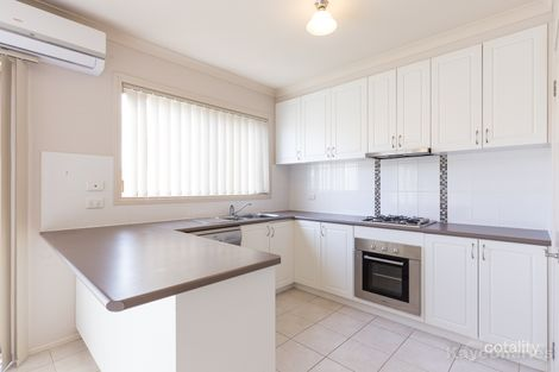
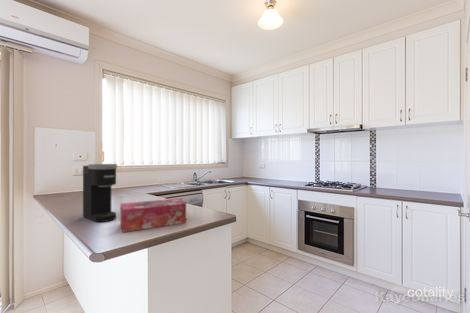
+ coffee maker (99, 190)
+ tissue box (153, 213)
